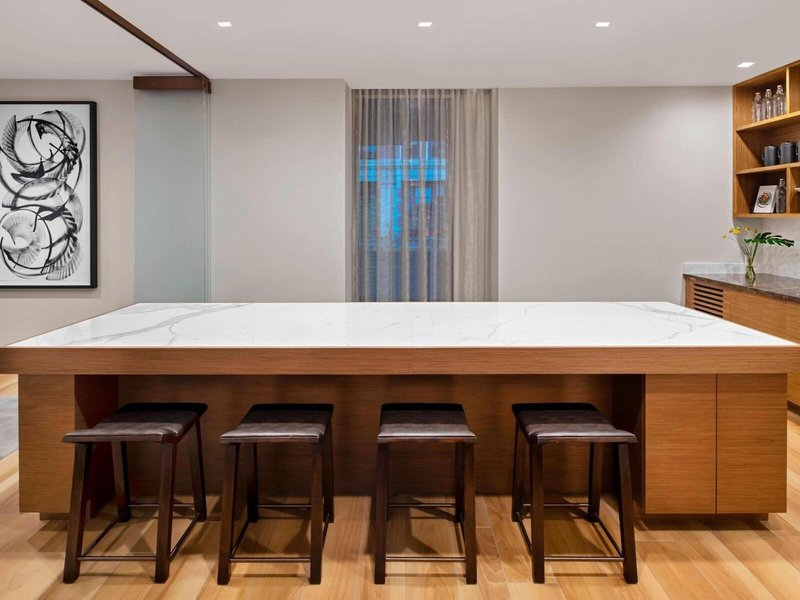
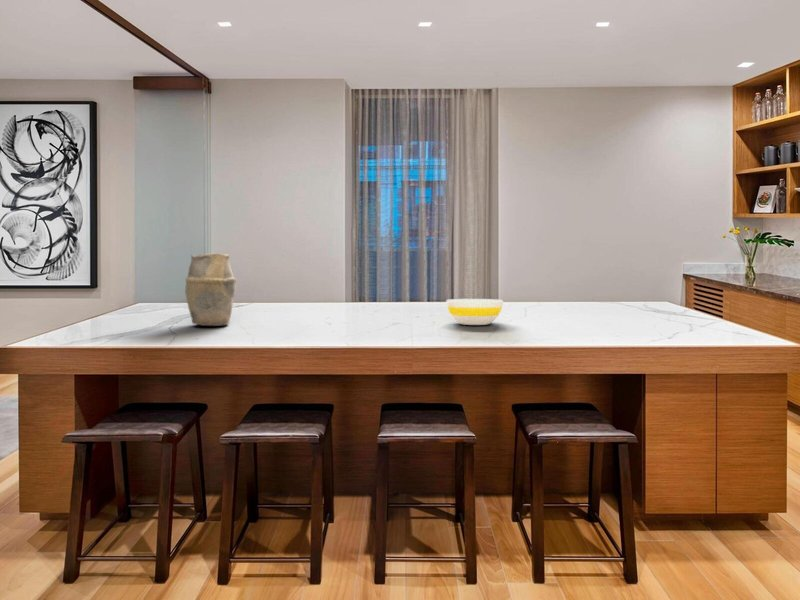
+ bowl (474, 312)
+ vase (211, 289)
